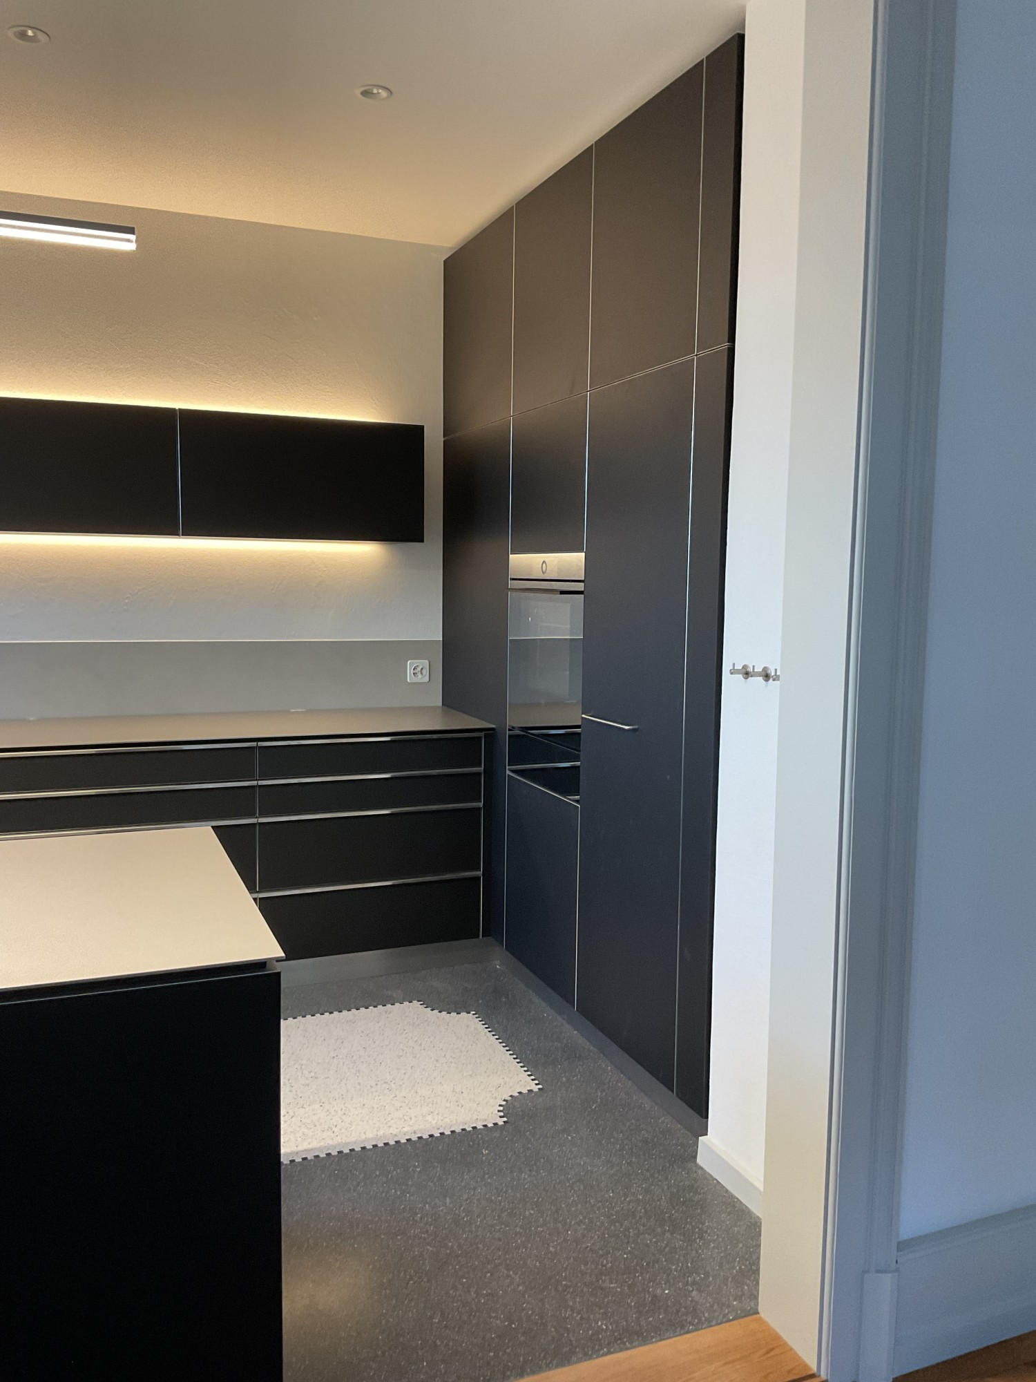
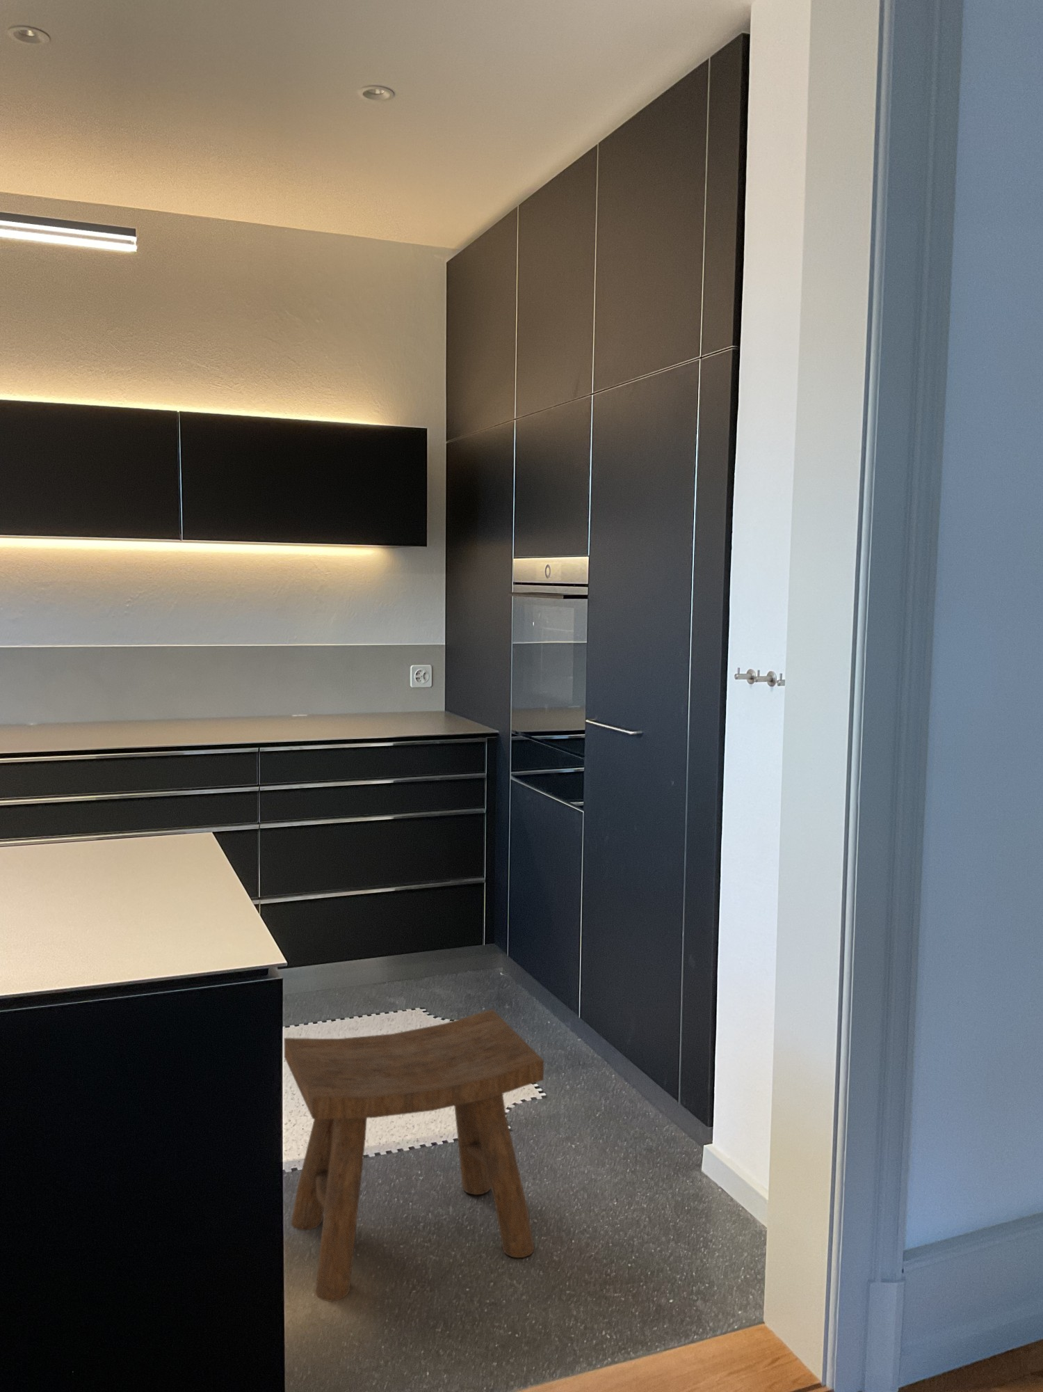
+ stool (406, 1114)
